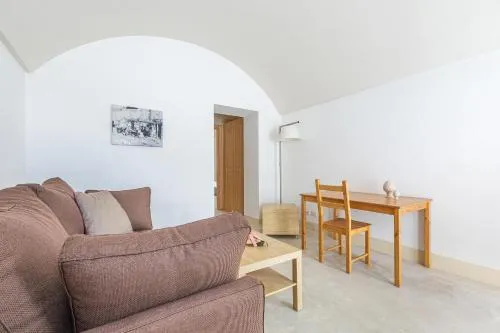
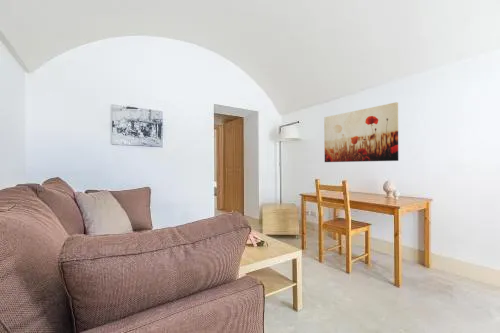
+ wall art (356, 136)
